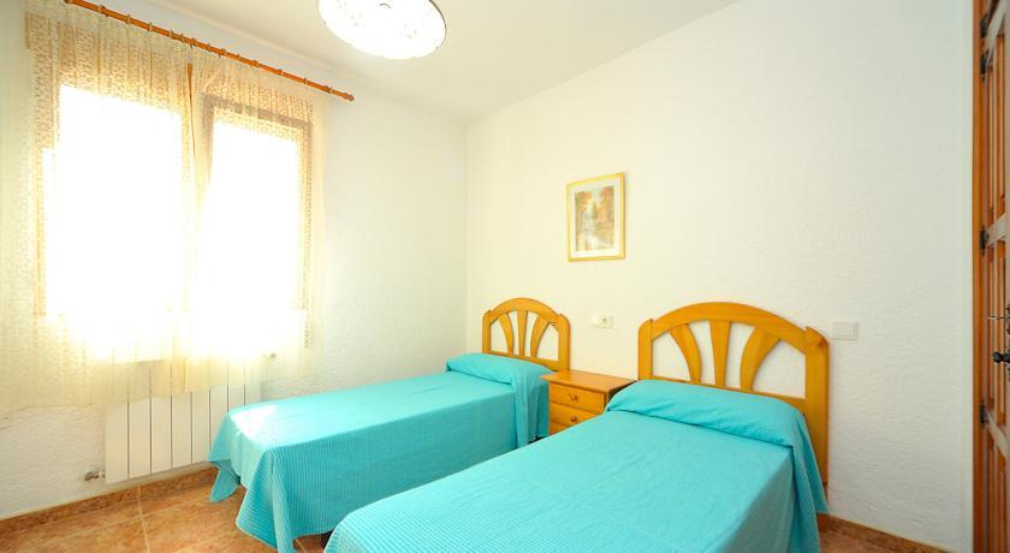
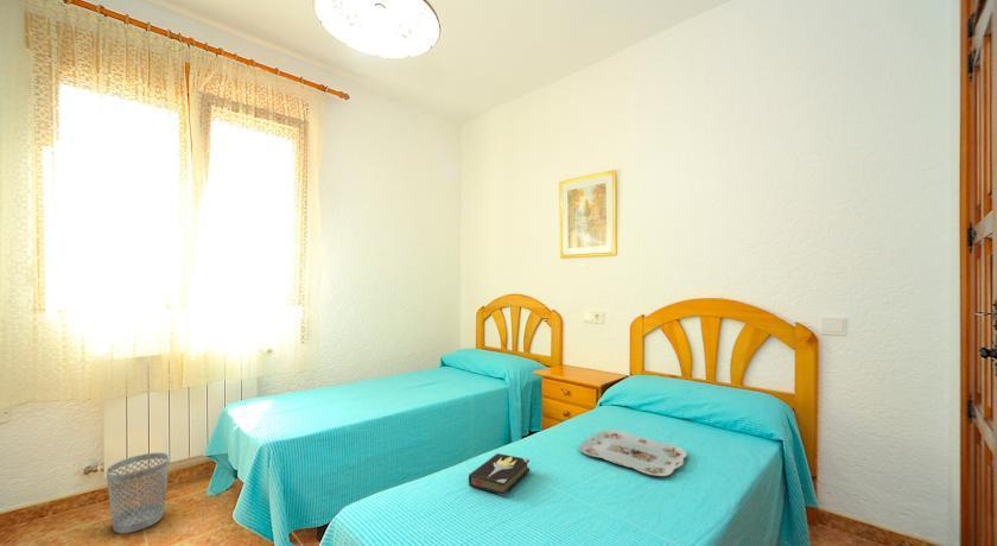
+ hardback book (500, 471)
+ wastebasket (138, 493)
+ serving tray (631, 451)
